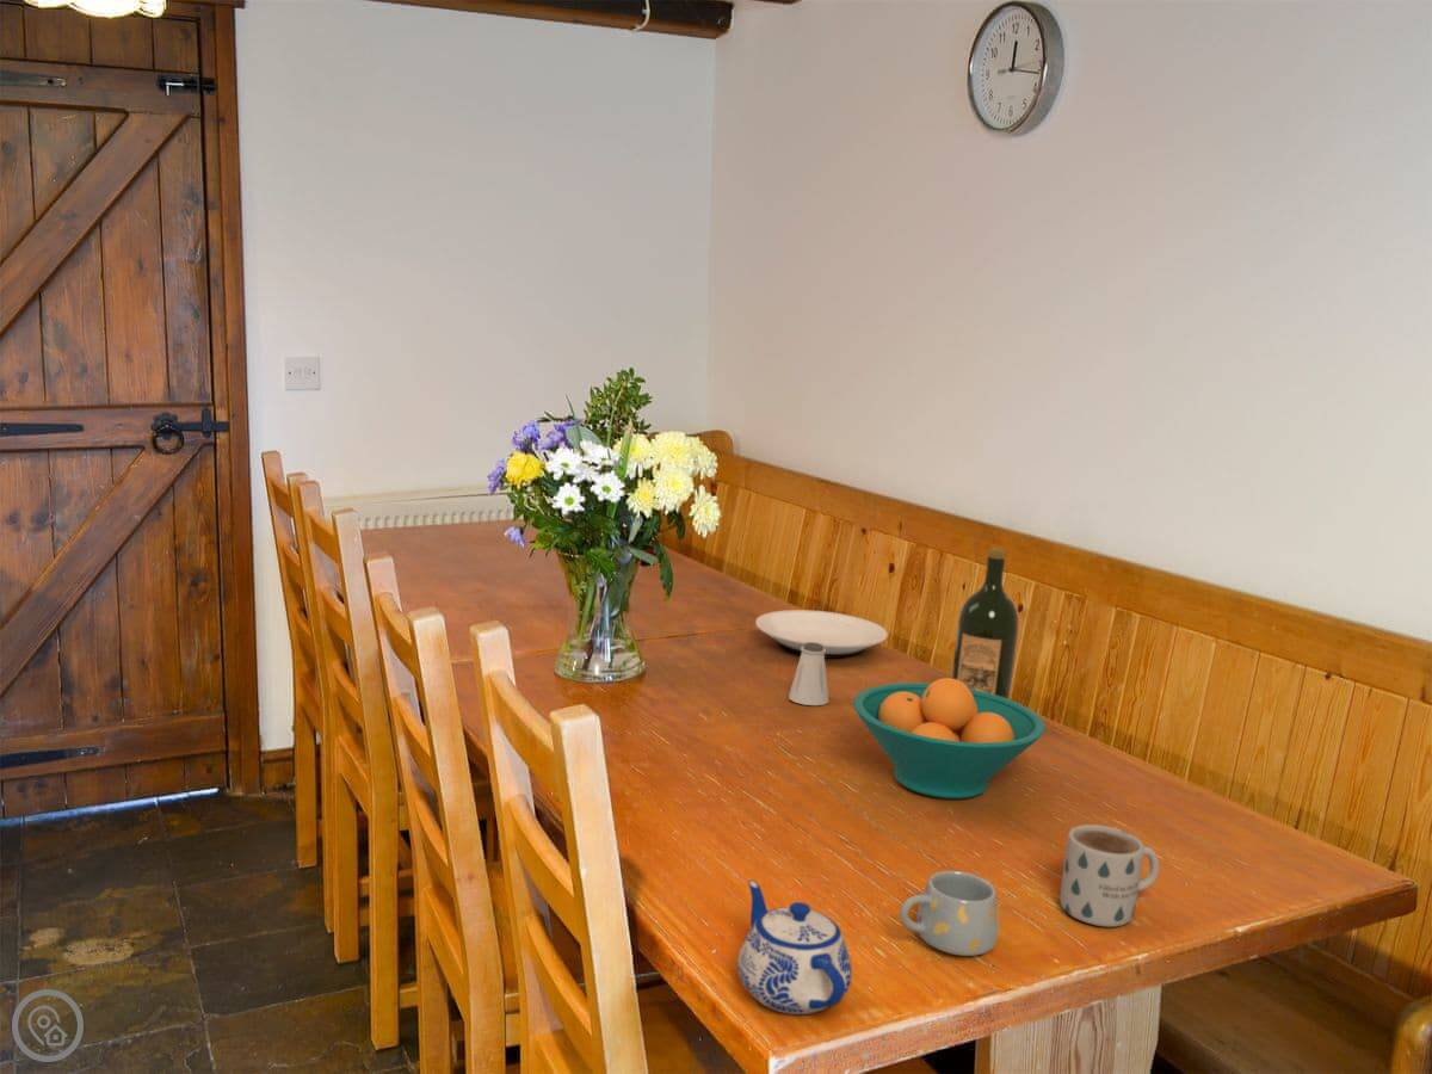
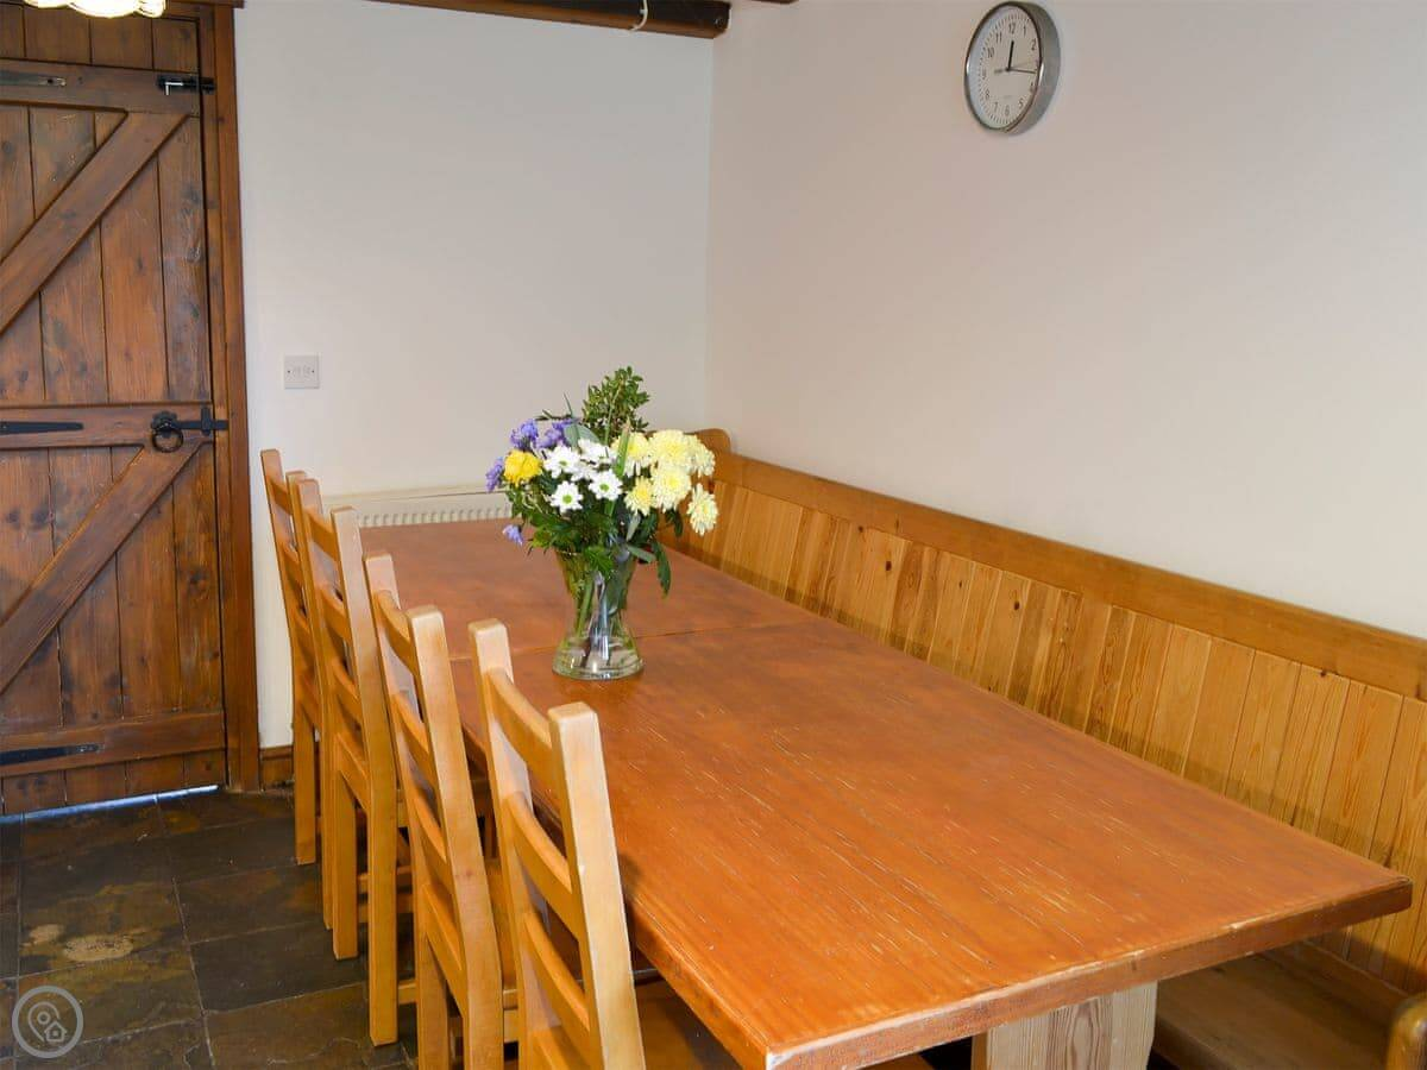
- mug (946, 915)
- teapot (791, 944)
- plate (820, 636)
- fruit bowl (945, 730)
- mug (1112, 874)
- wine bottle (987, 635)
- saltshaker (810, 672)
